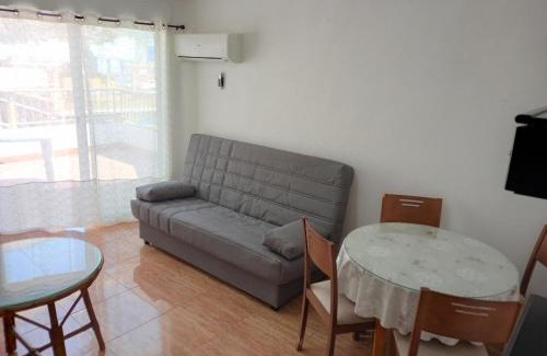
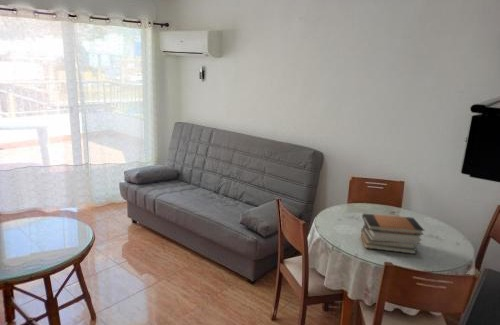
+ book stack (390, 233)
